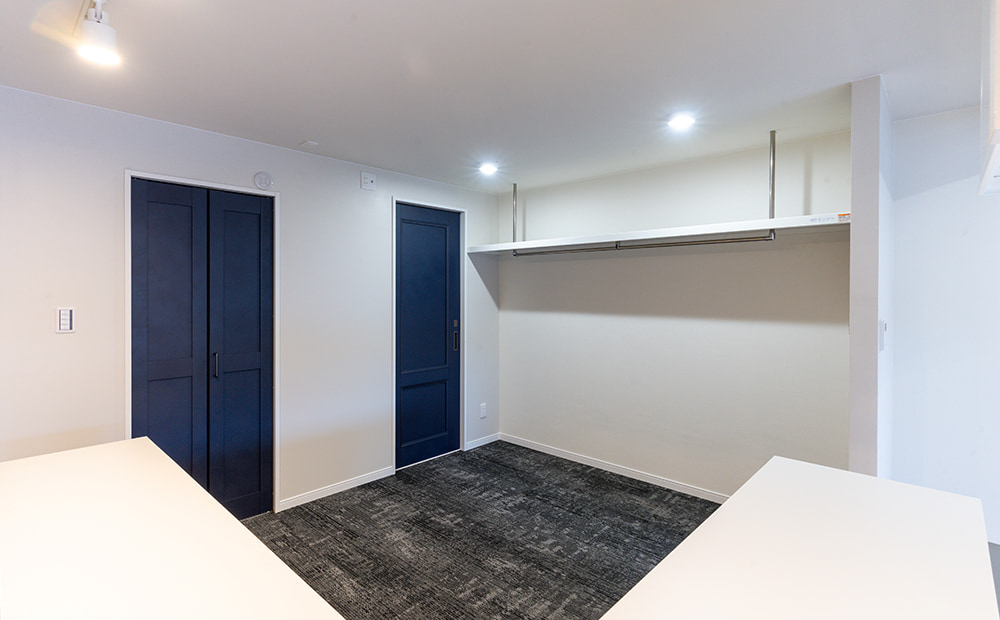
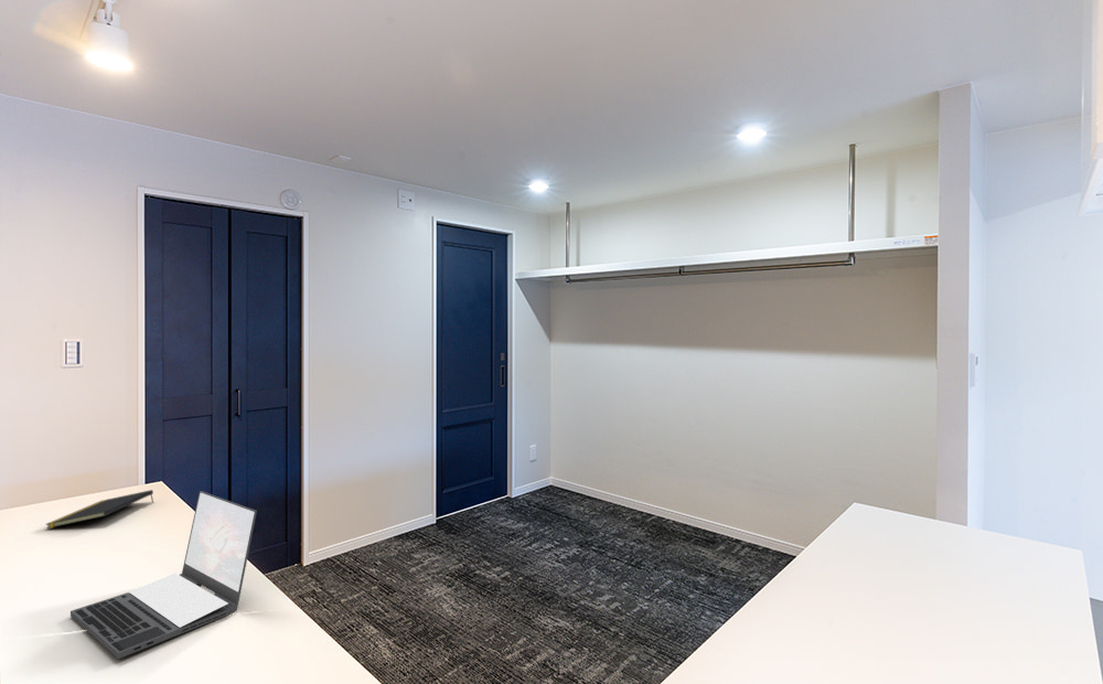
+ laptop (169, 575)
+ notepad (103, 507)
